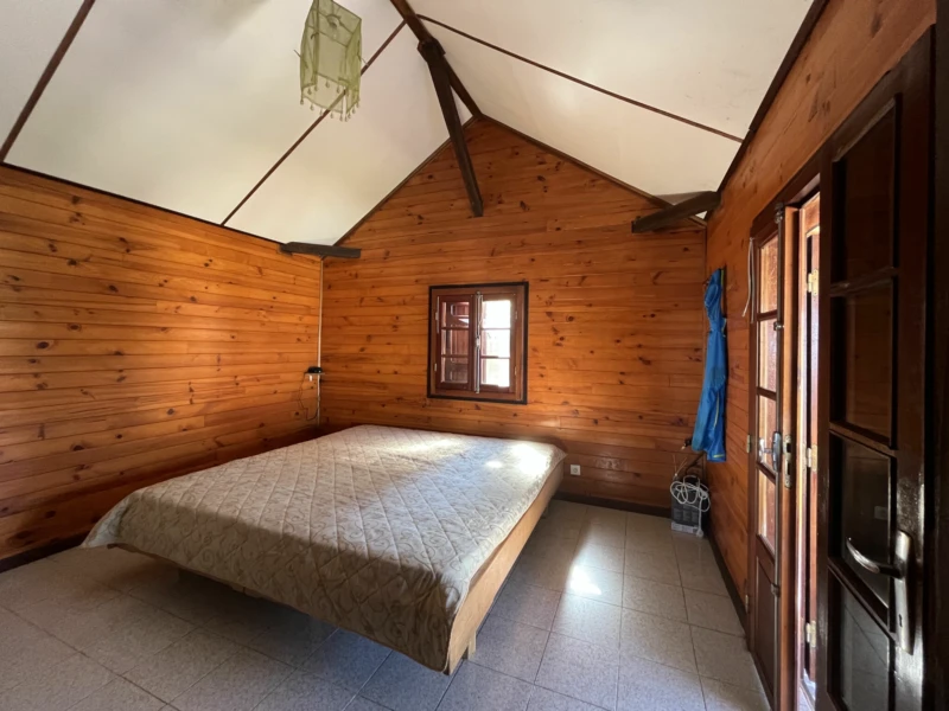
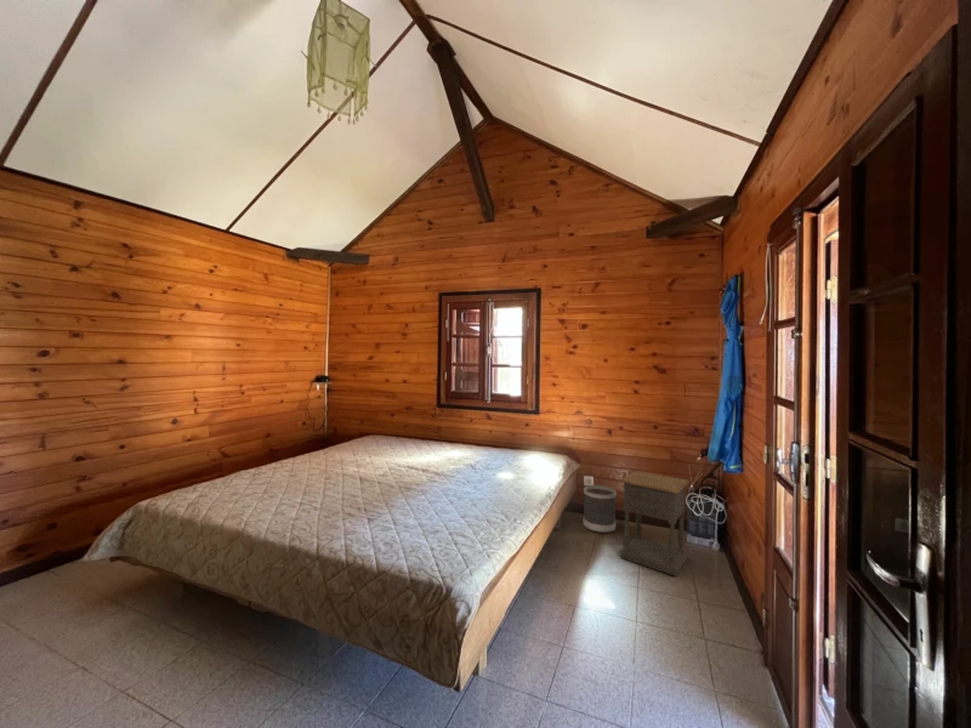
+ nightstand (654, 517)
+ wastebasket (600, 507)
